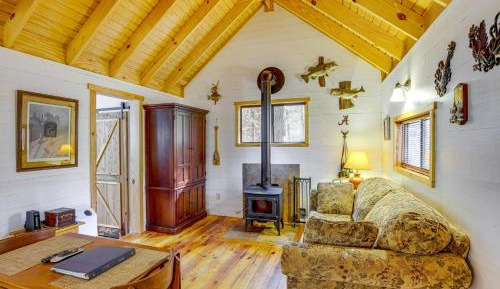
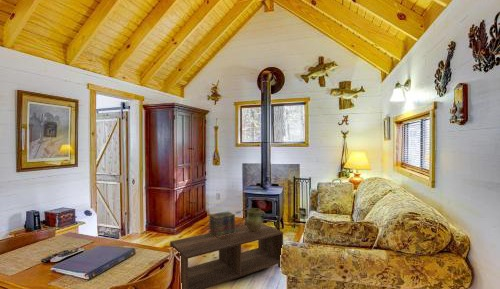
+ book stack (221, 223)
+ ceramic jug (255, 220)
+ coffee table (229, 254)
